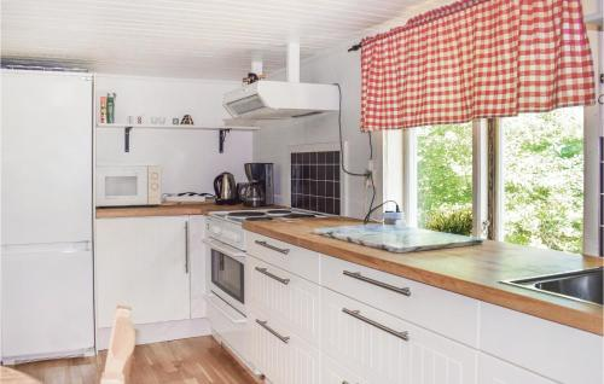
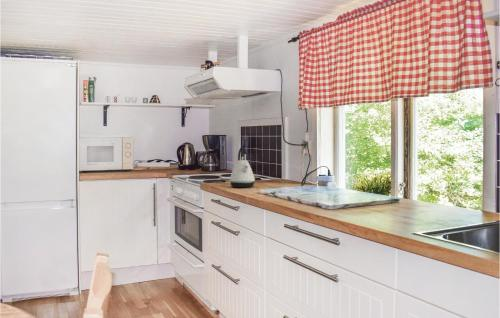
+ kettle (242, 166)
